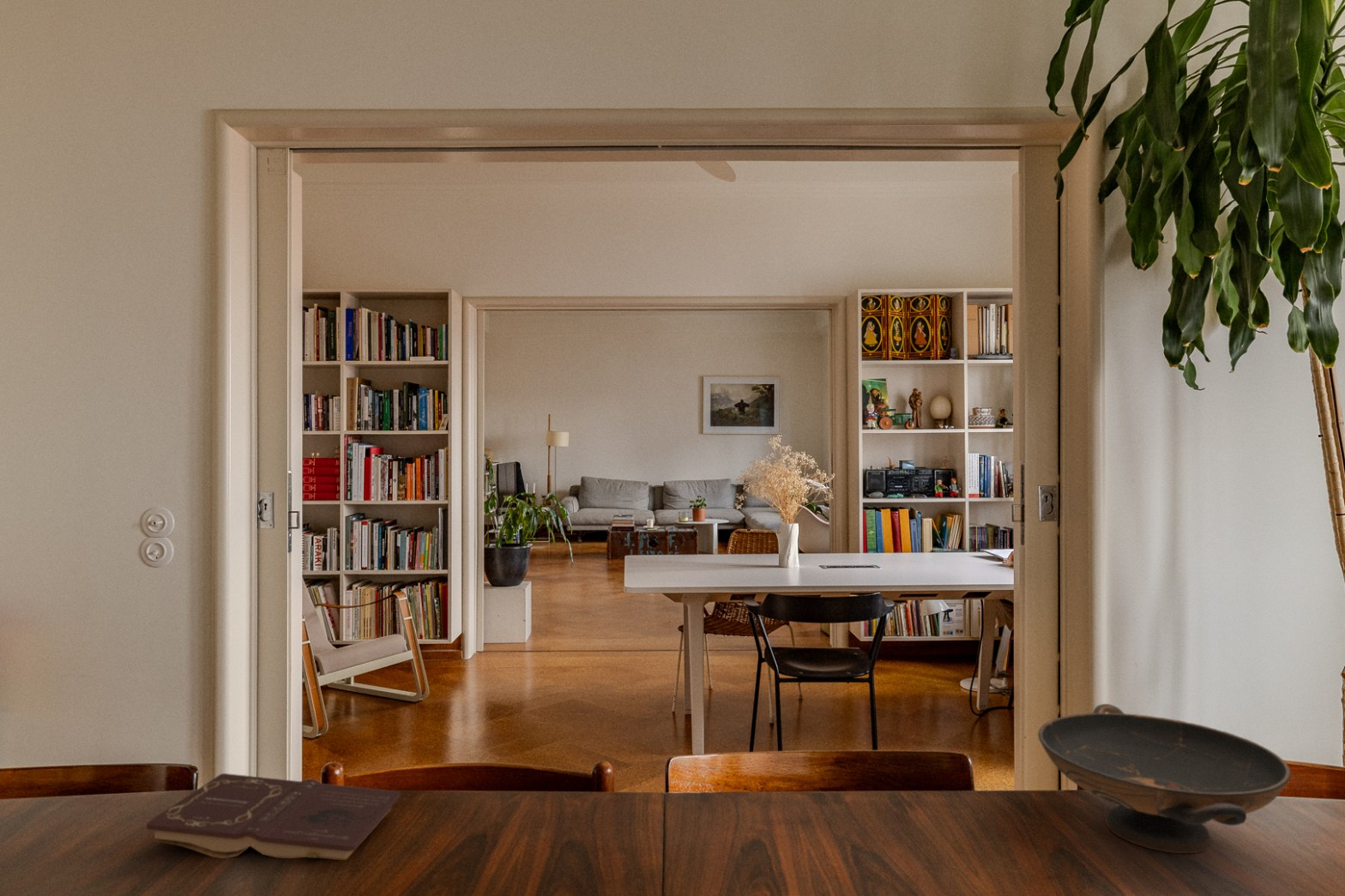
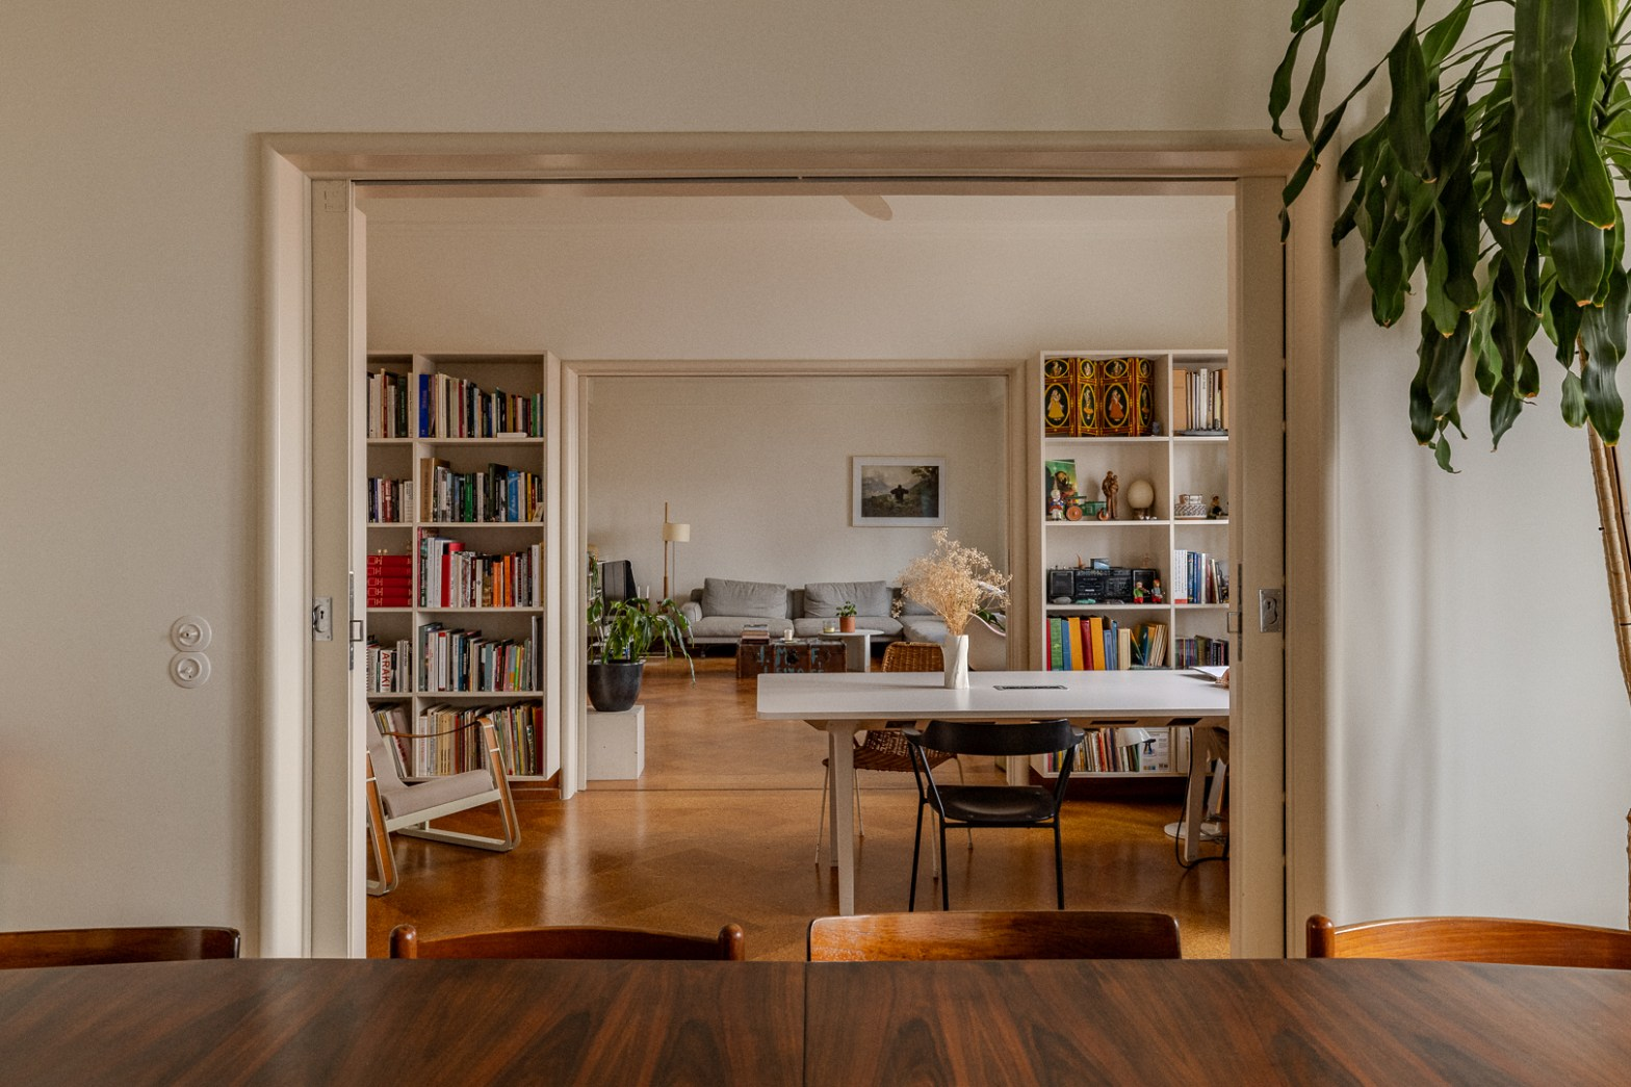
- decorative bowl (1156, 788)
- book (280, 816)
